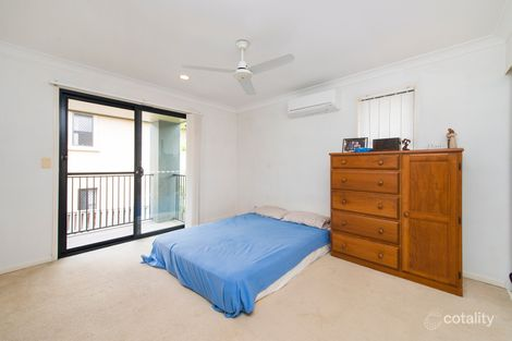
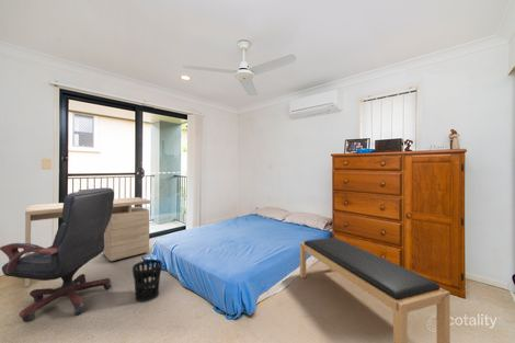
+ bench (355, 278)
+ desk (104, 232)
+ wastebasket (147, 279)
+ office chair (64, 244)
